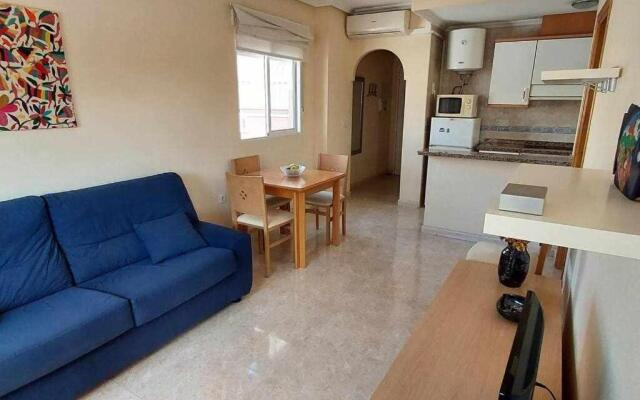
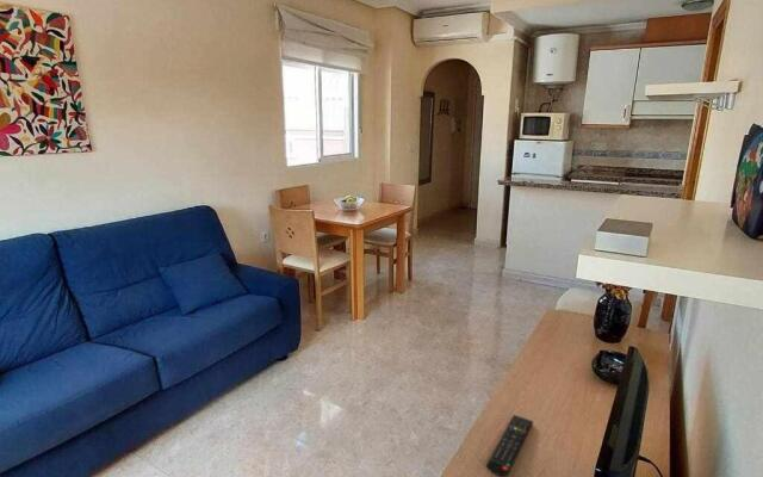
+ remote control (510, 444)
